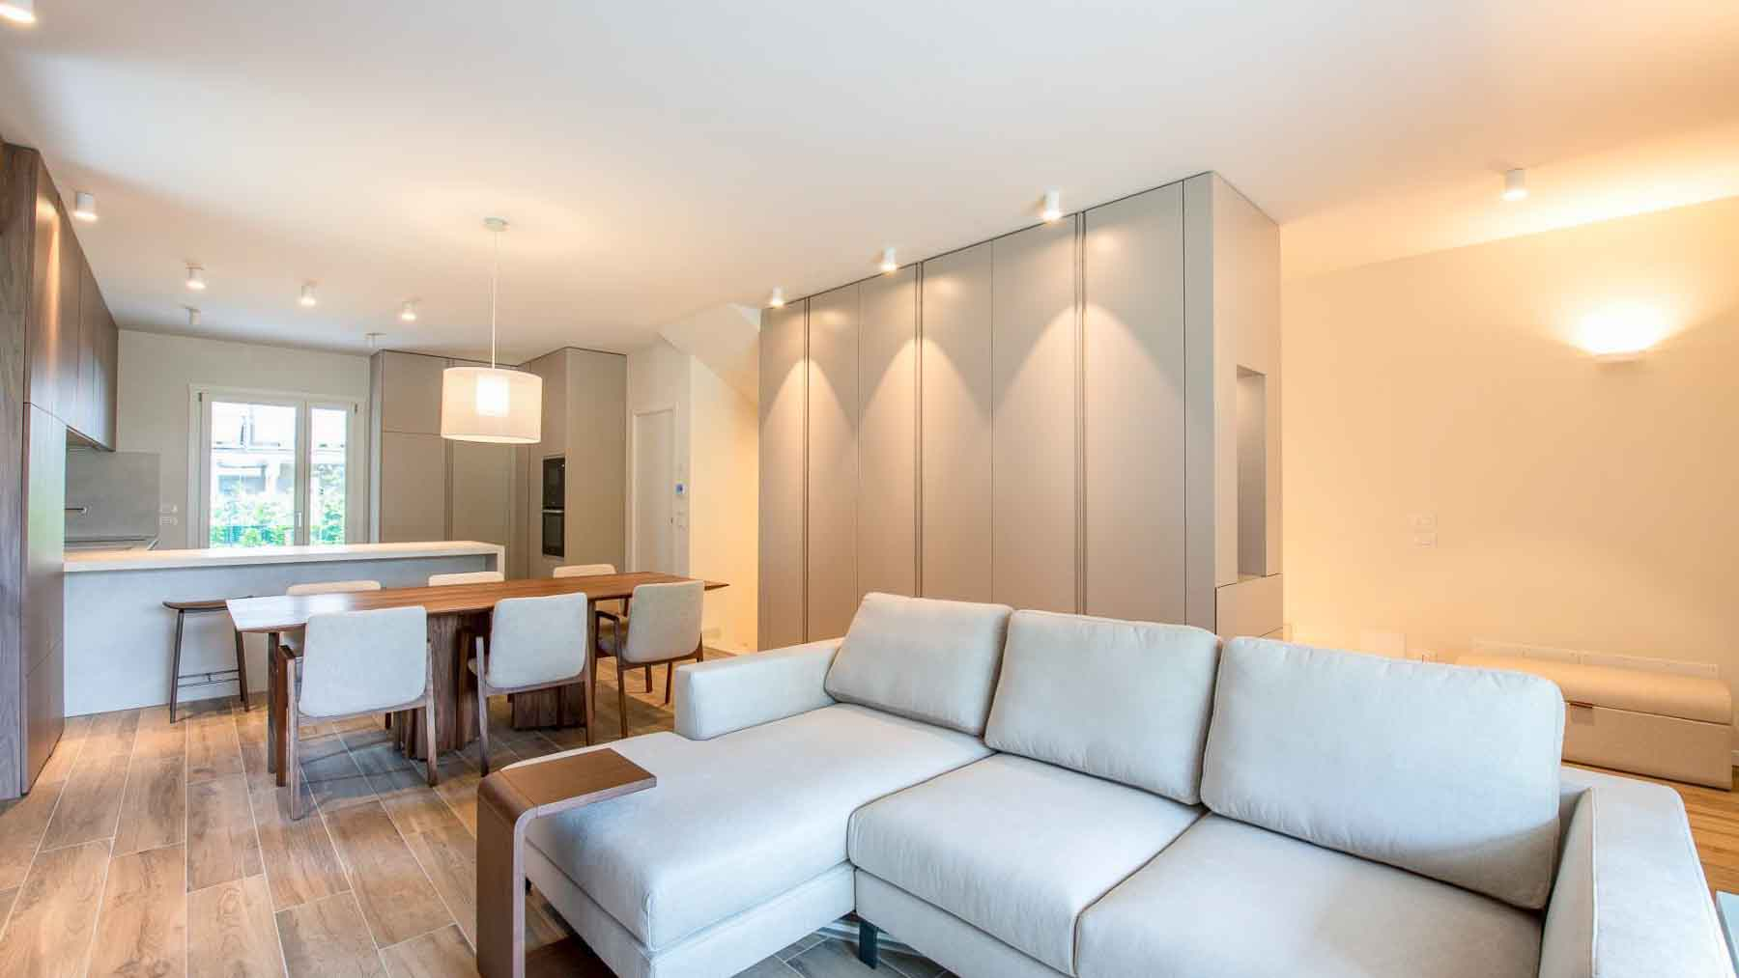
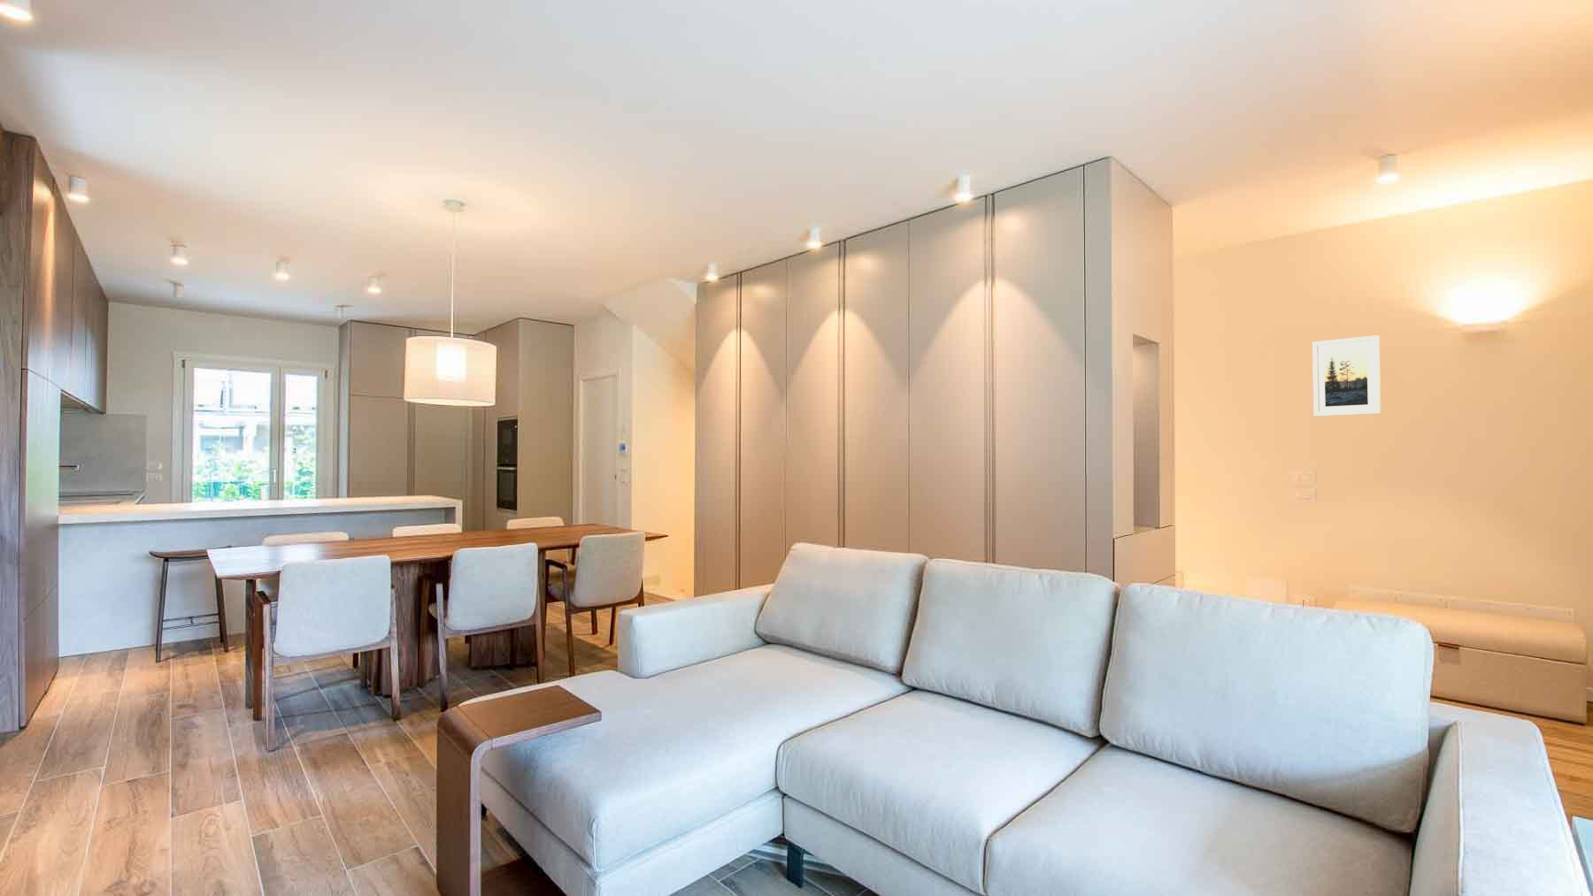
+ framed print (1346, 376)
